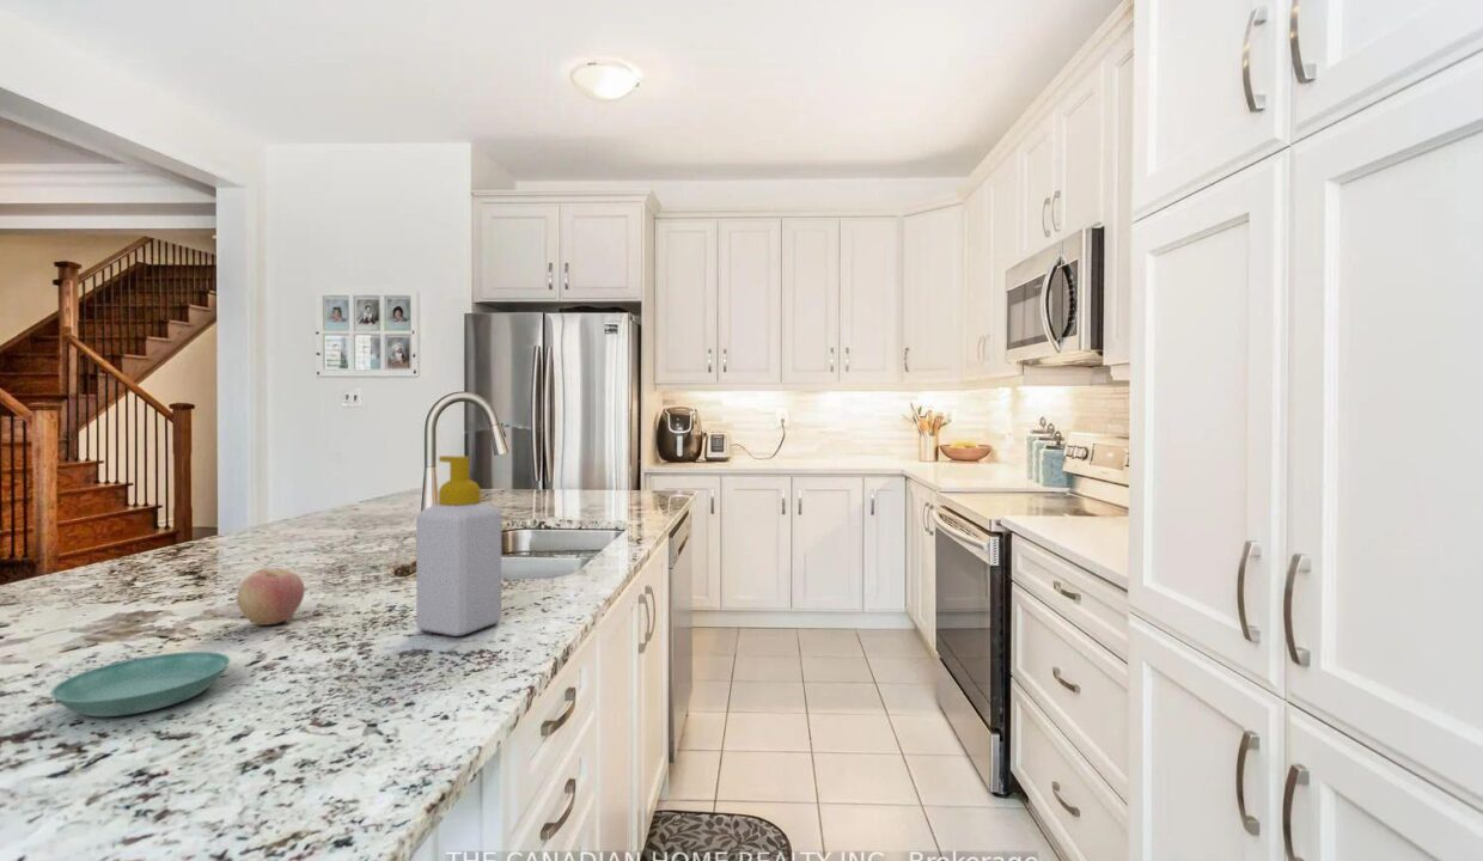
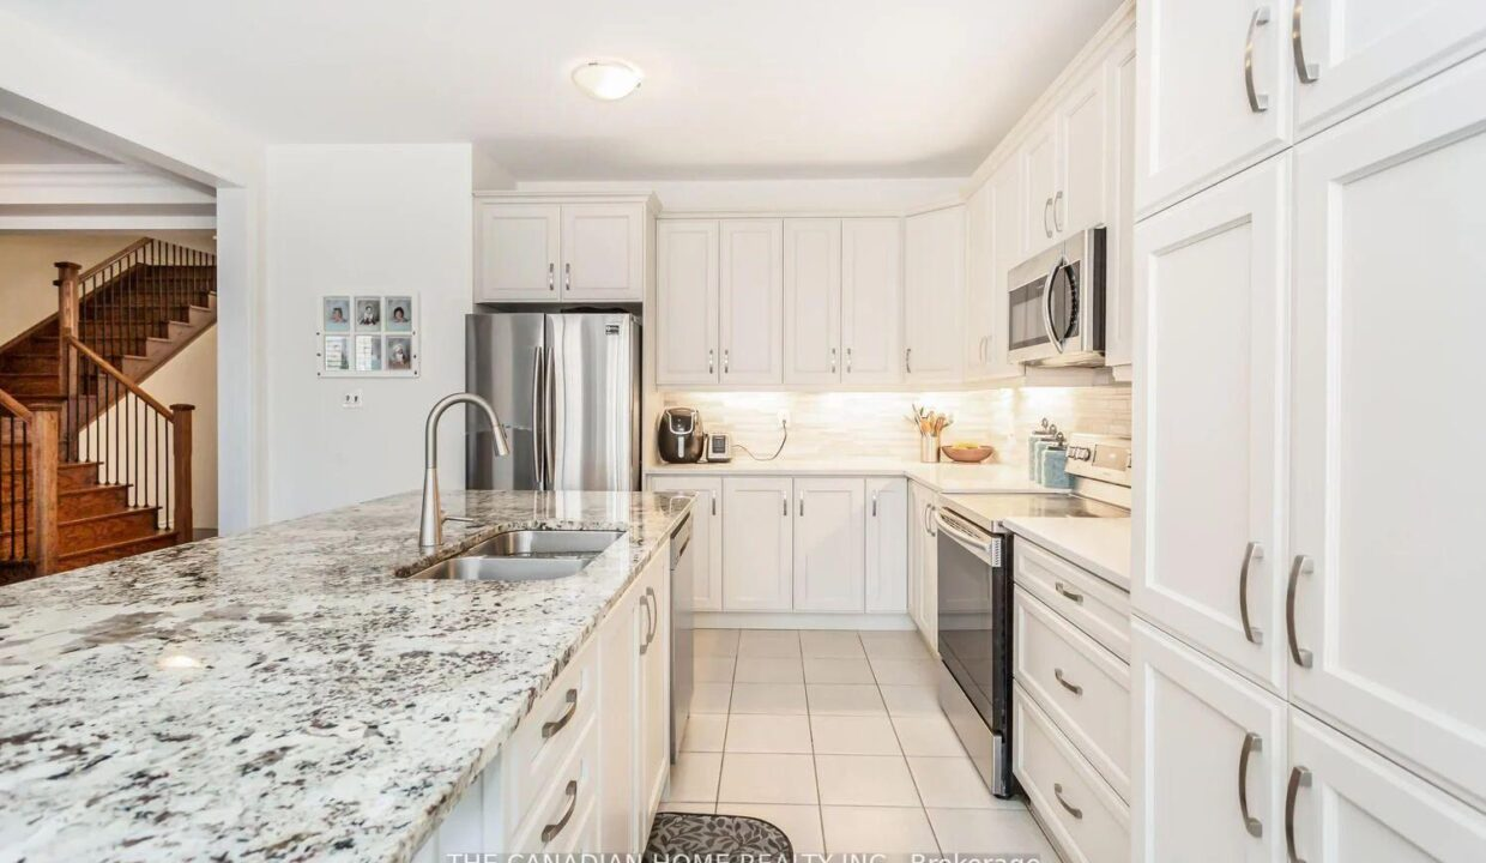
- saucer (146, 684)
- apple (271, 596)
- soap bottle (459, 541)
